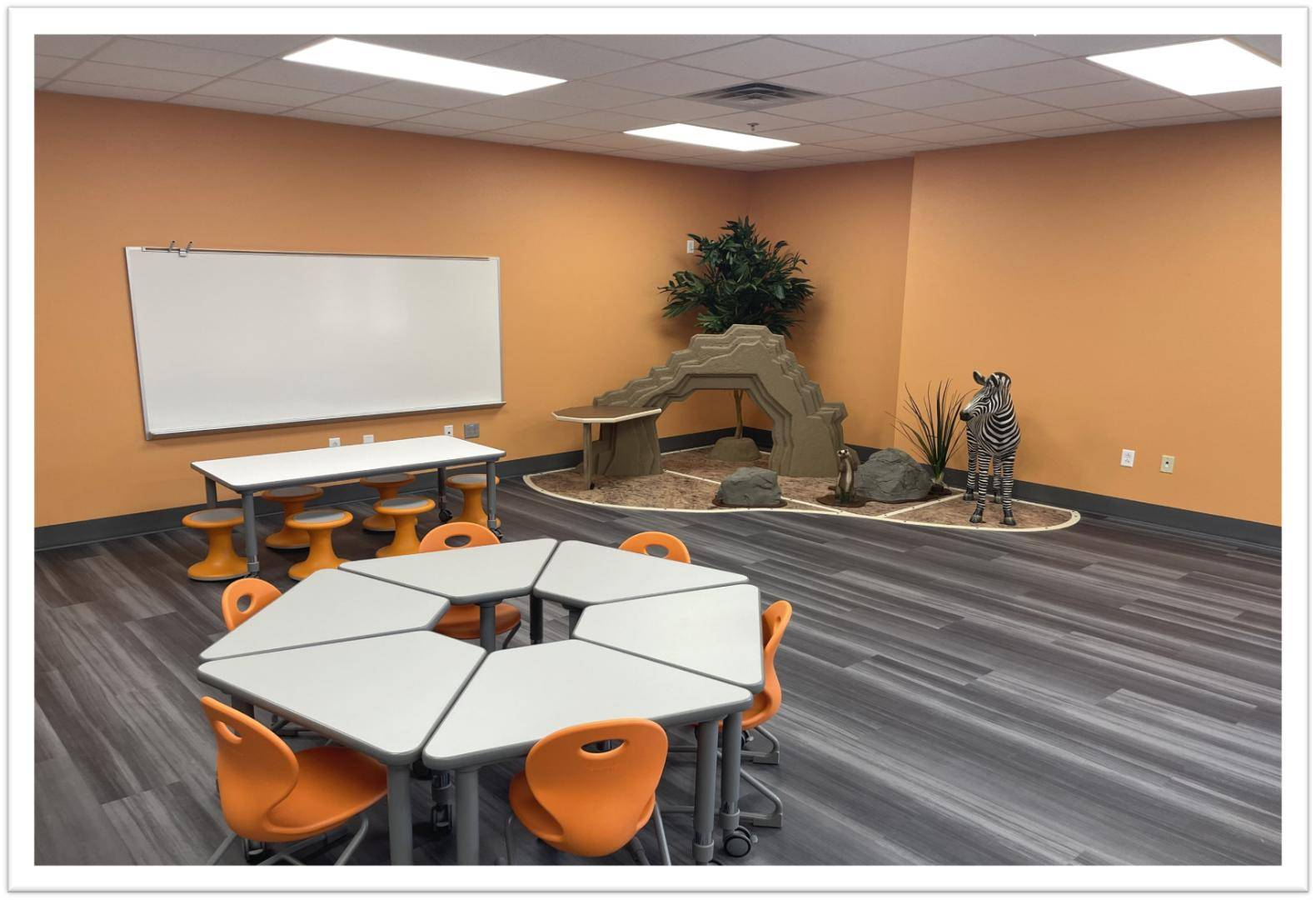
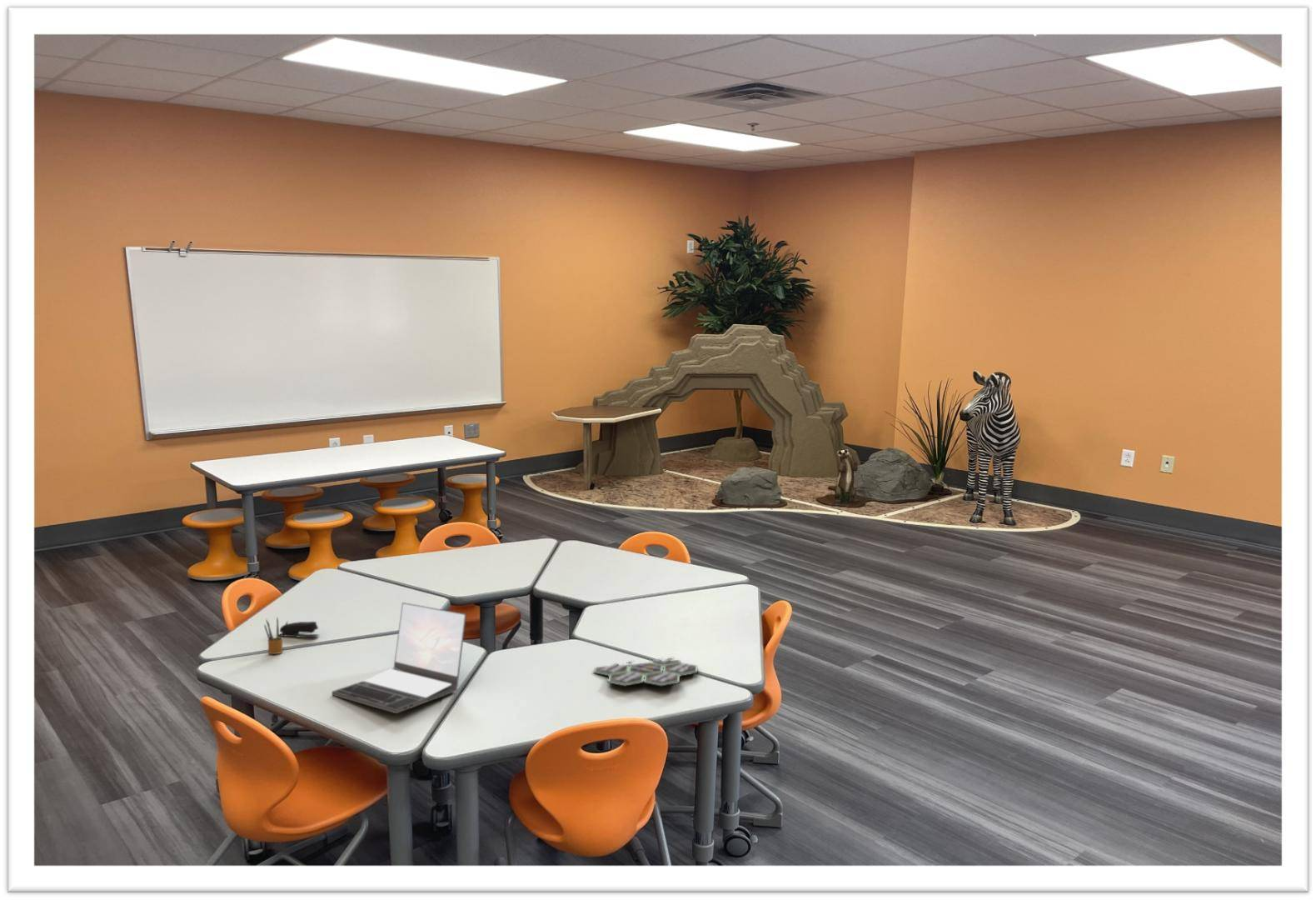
+ board game (646, 668)
+ pencil box (277, 636)
+ stapler (298, 628)
+ laptop (400, 653)
